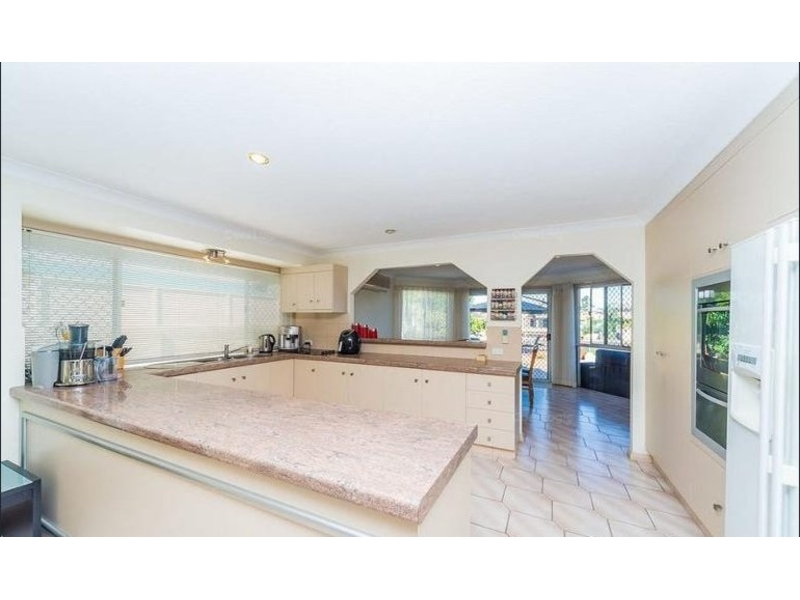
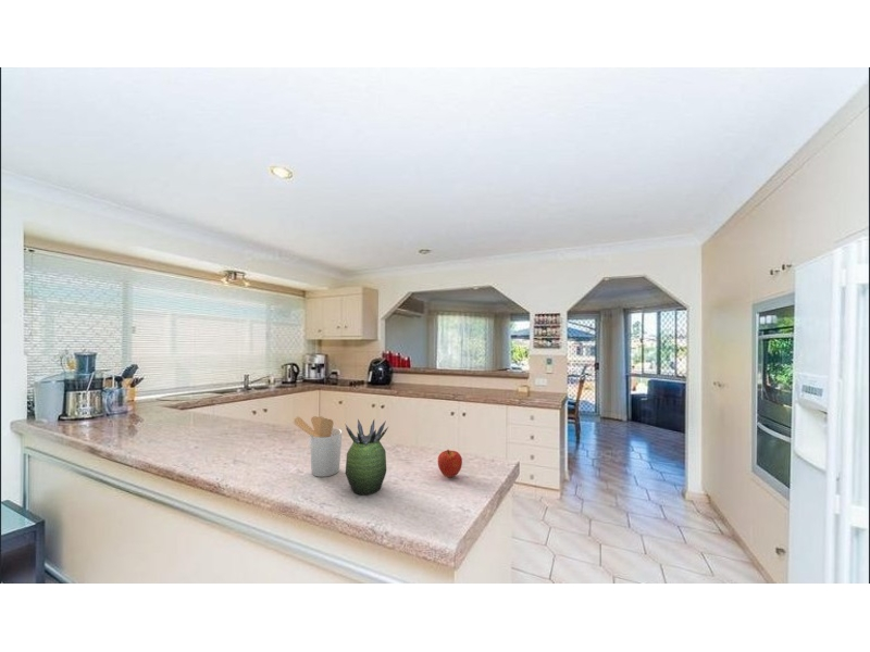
+ utensil holder (316, 443)
+ fruit (449, 462)
+ succulent plant (365, 455)
